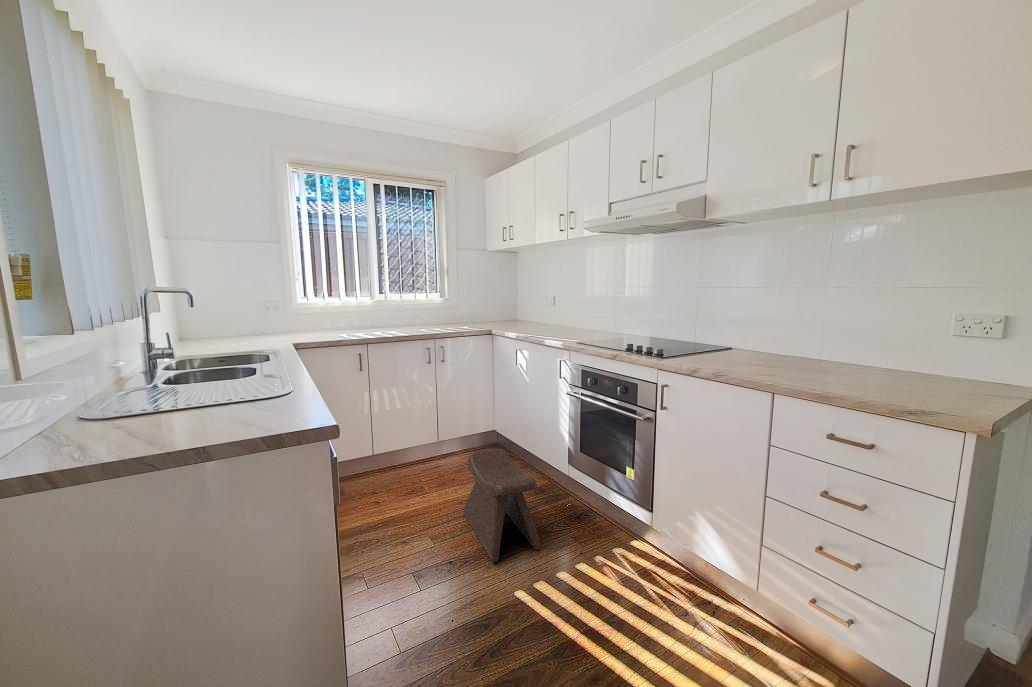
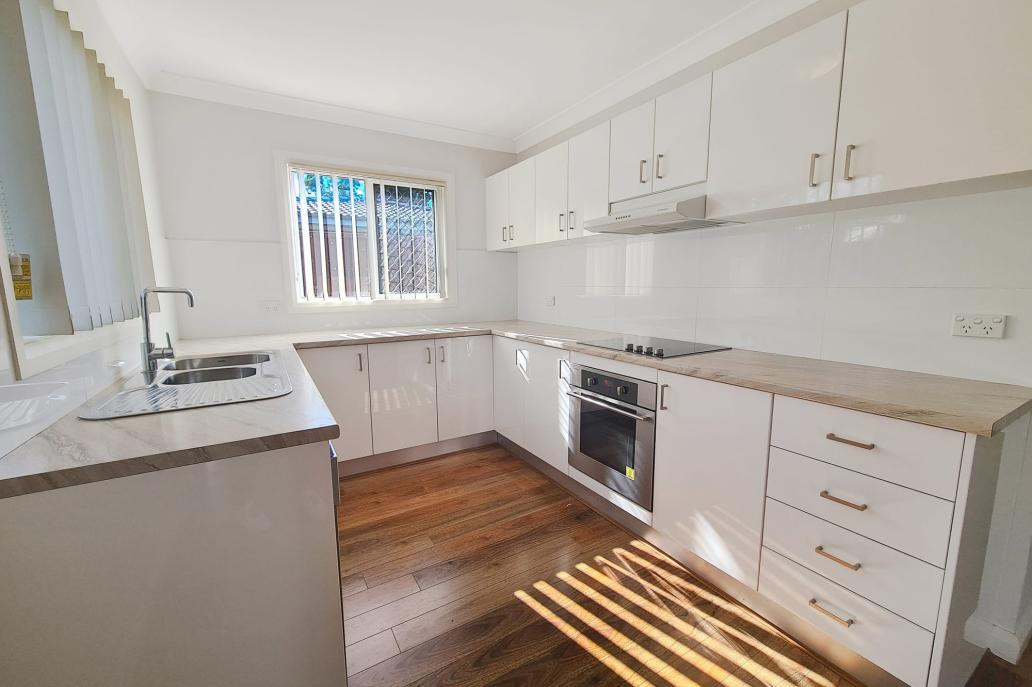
- stool (499, 497)
